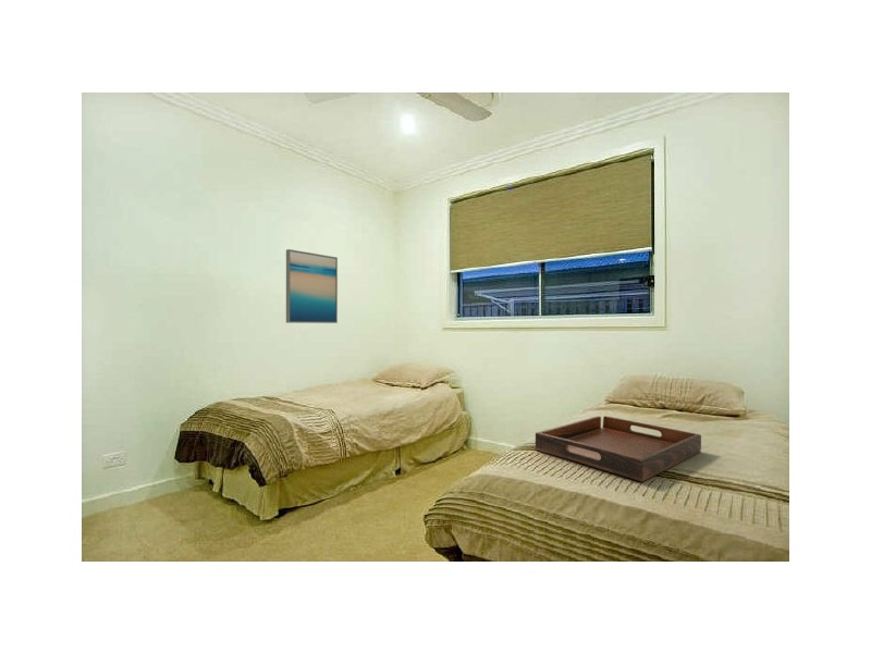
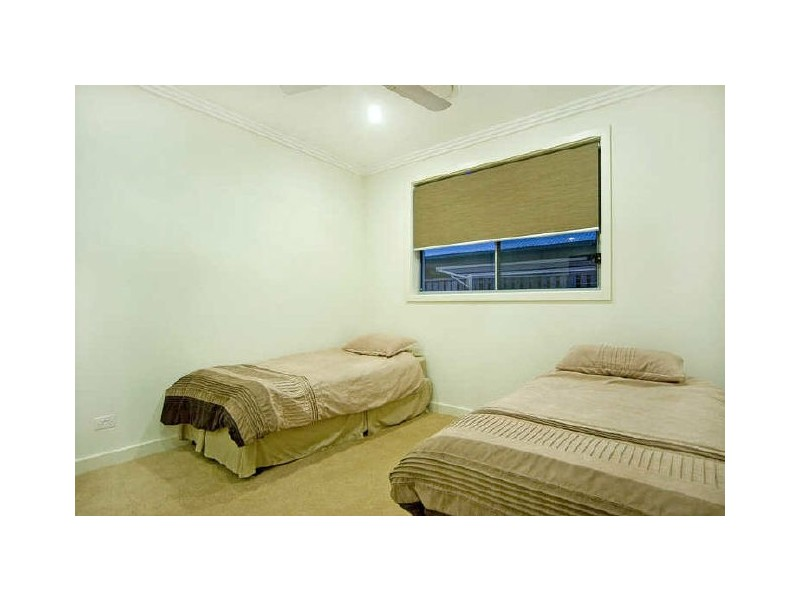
- wall art (312, 288)
- serving tray (617, 442)
